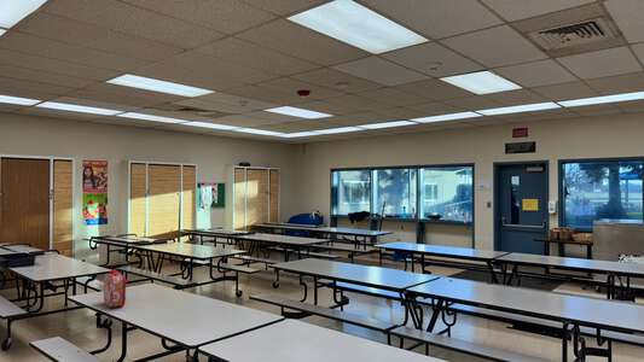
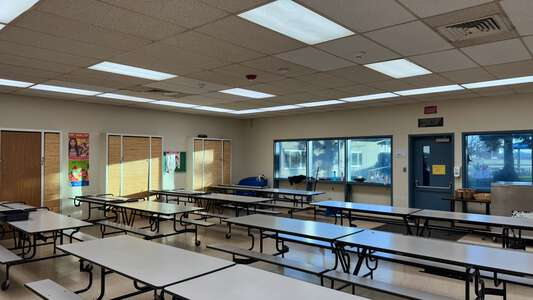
- lunch box (114, 286)
